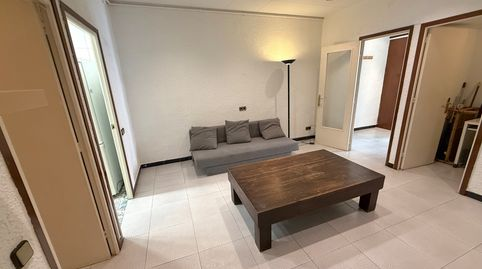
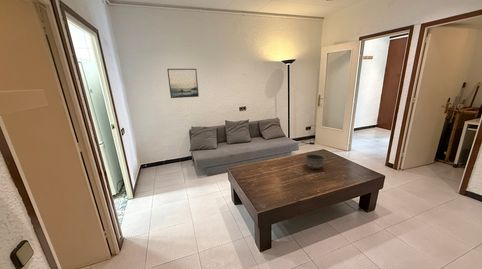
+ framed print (183, 83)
+ bowl (314, 161)
